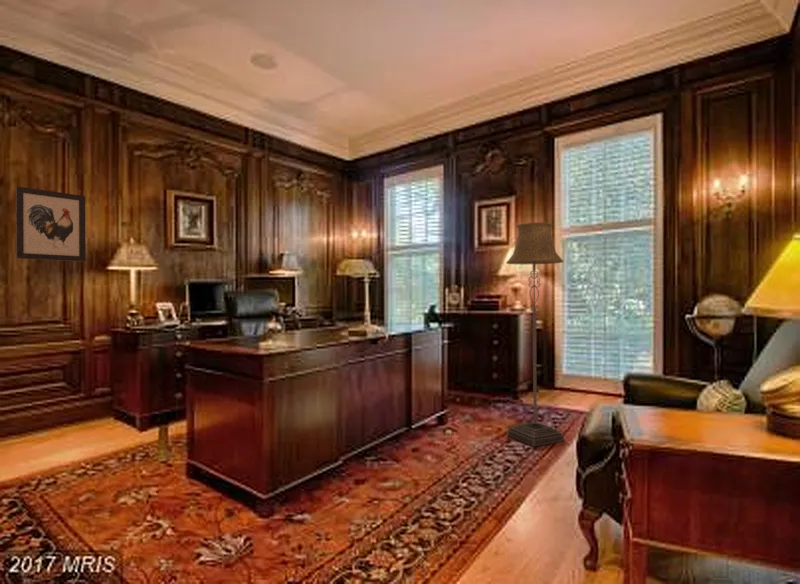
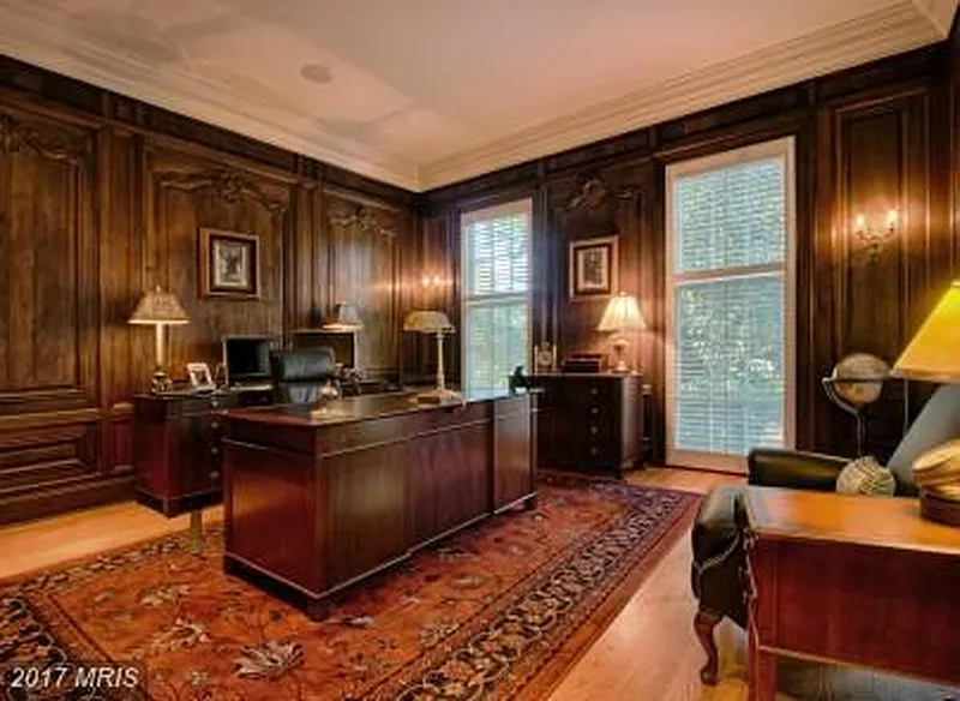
- wall art (52, 225)
- floor lamp (534, 331)
